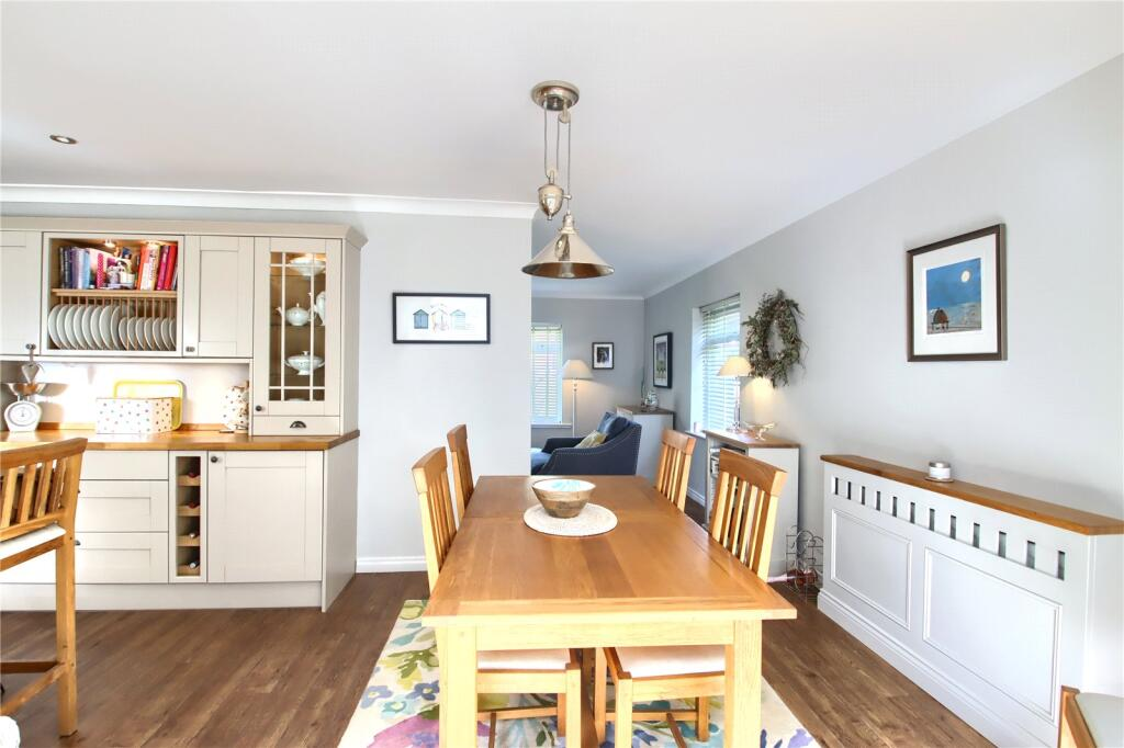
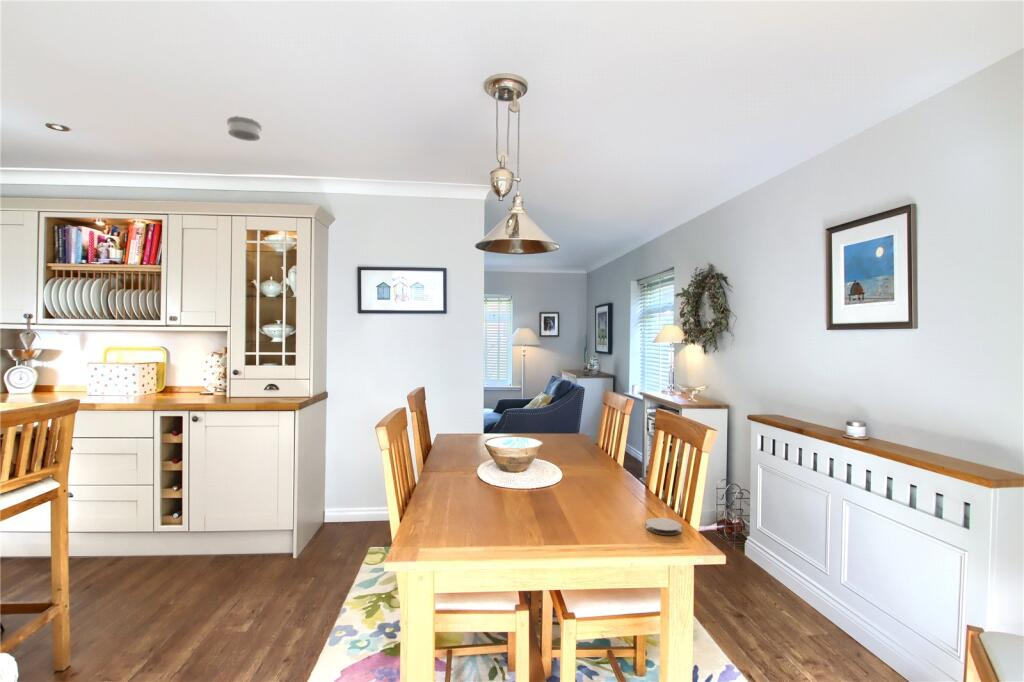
+ smoke detector (244, 127)
+ coaster (663, 526)
